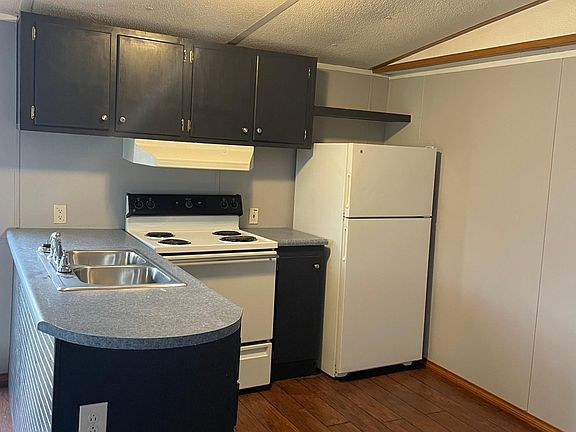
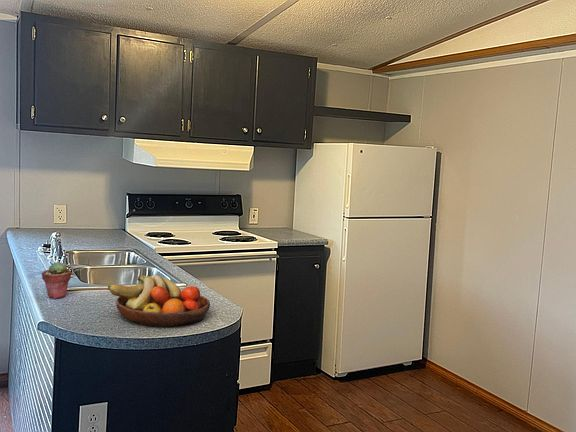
+ fruit bowl (163, 297)
+ potted succulent (56, 278)
